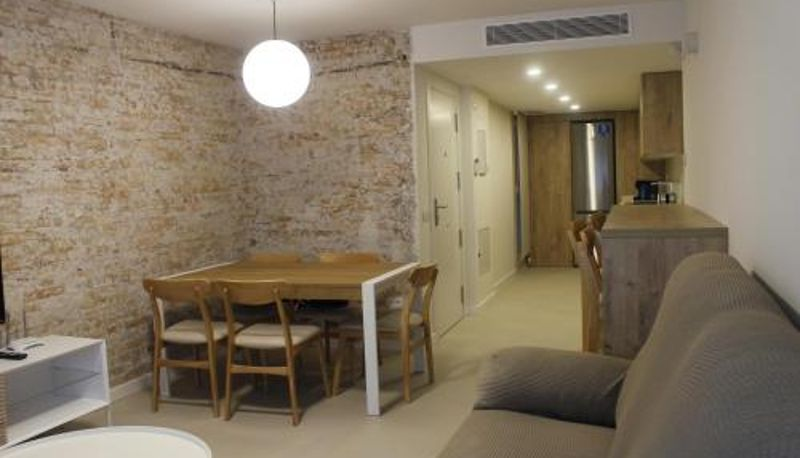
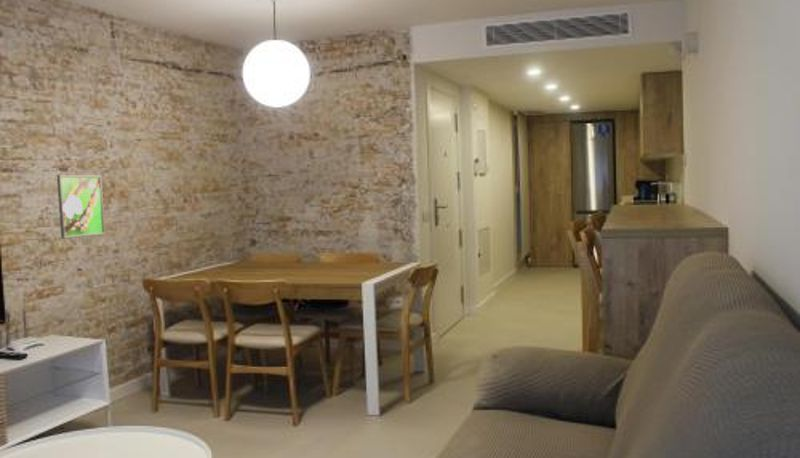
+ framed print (81, 206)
